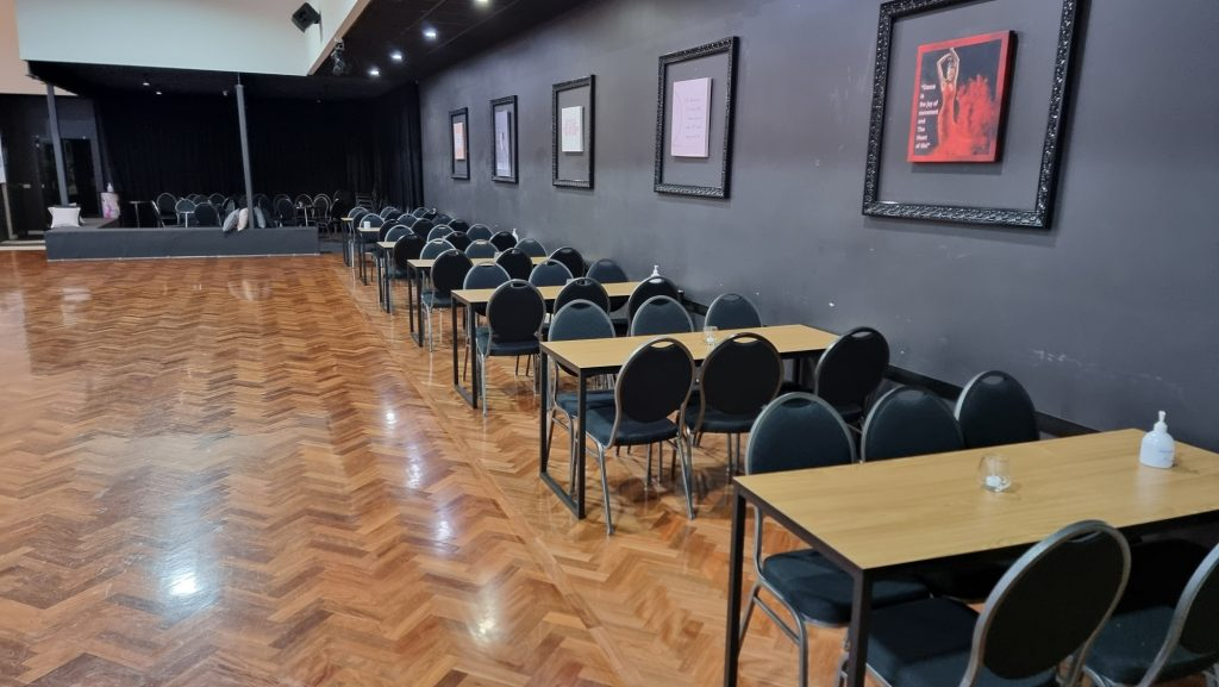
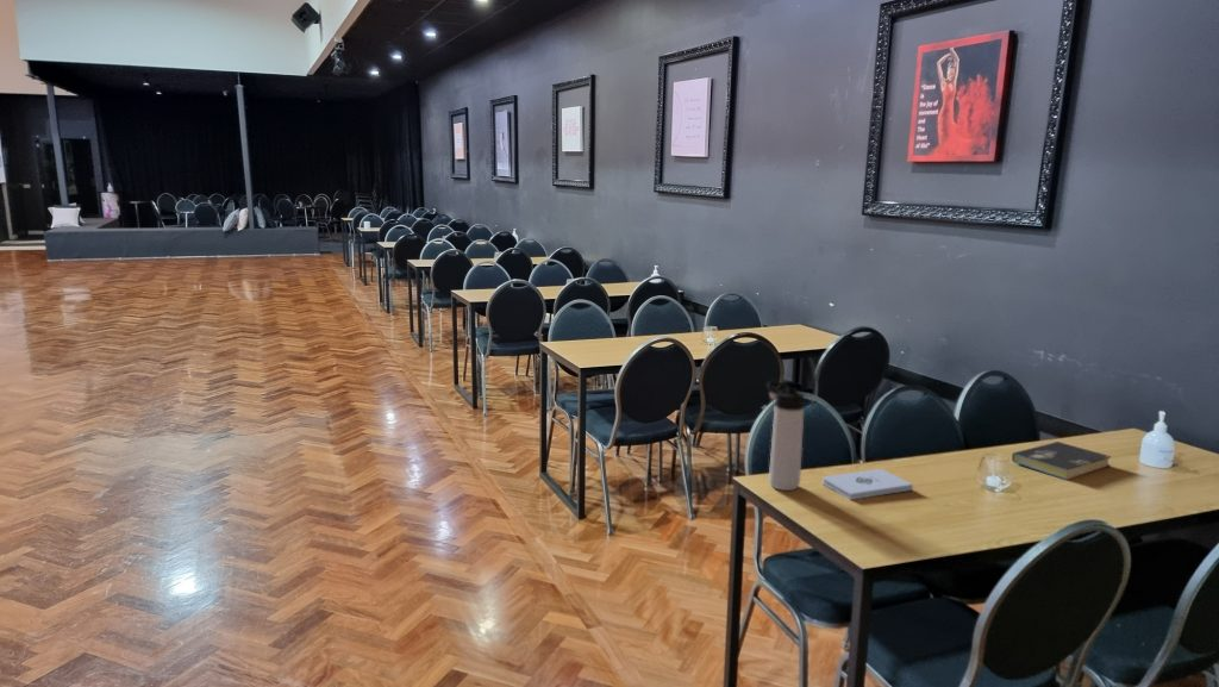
+ book (1061, 458)
+ notepad (865, 483)
+ thermos bottle (782, 435)
